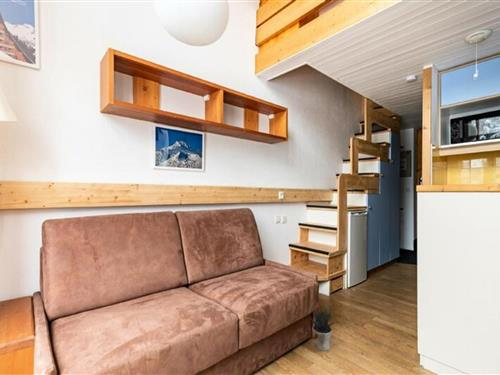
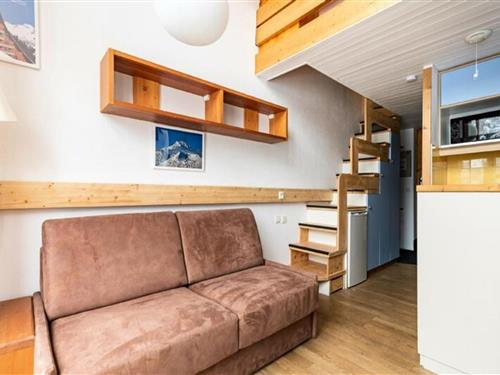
- potted plant (322, 327)
